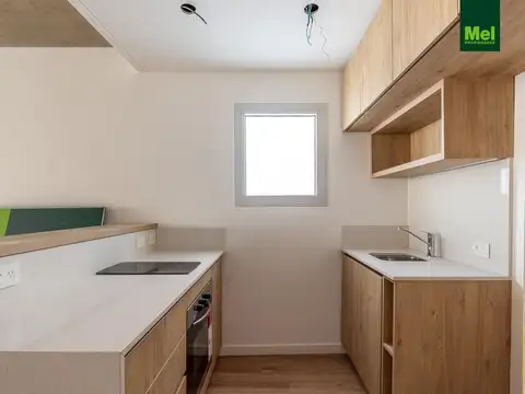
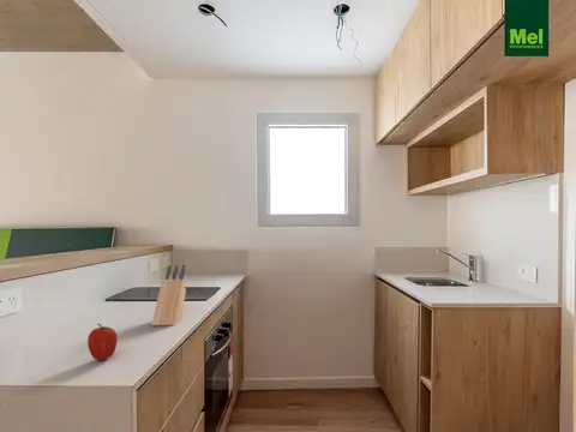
+ knife block (170, 293)
+ fruit (102, 341)
